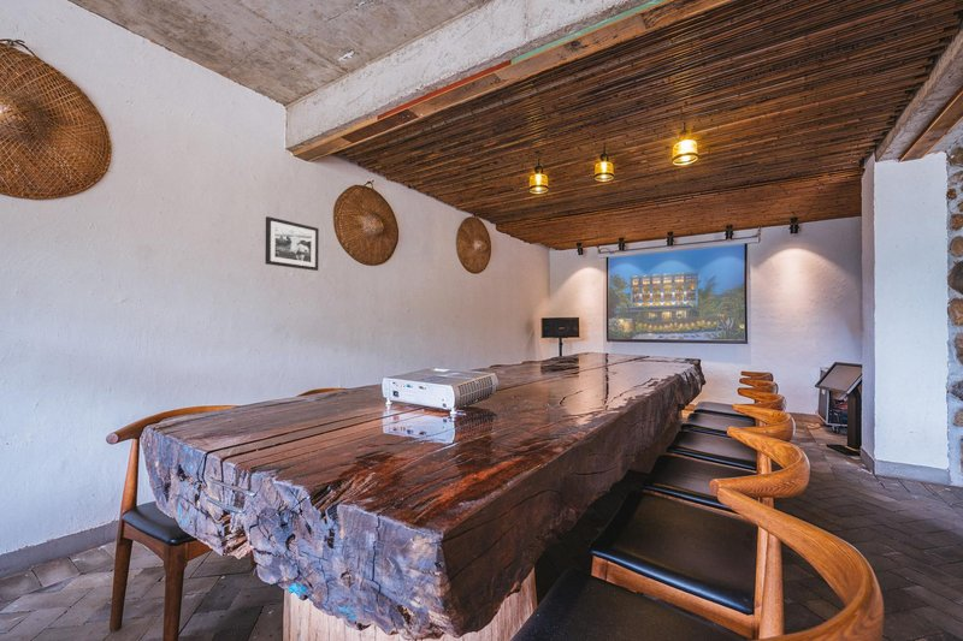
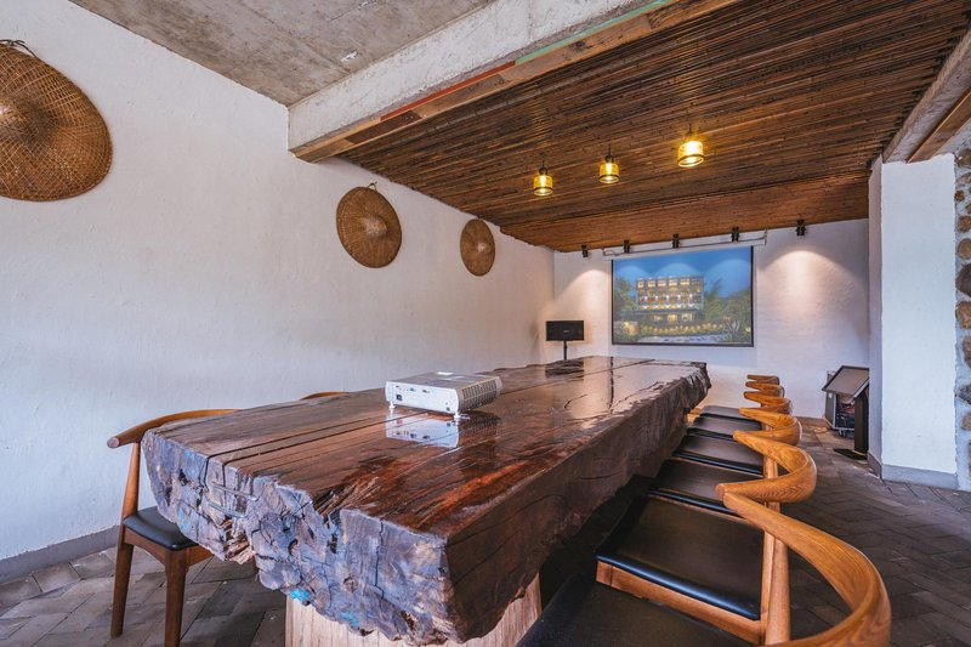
- picture frame (293, 244)
